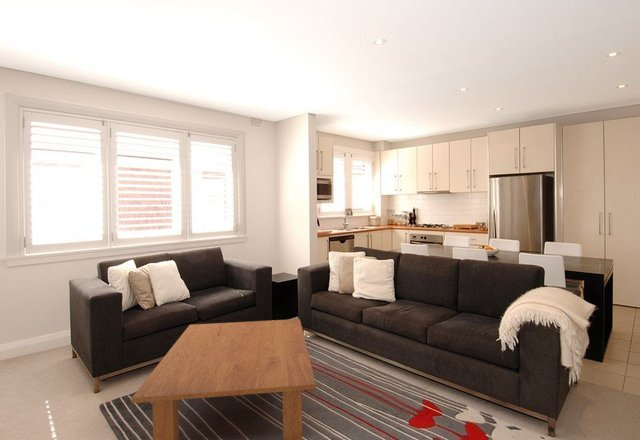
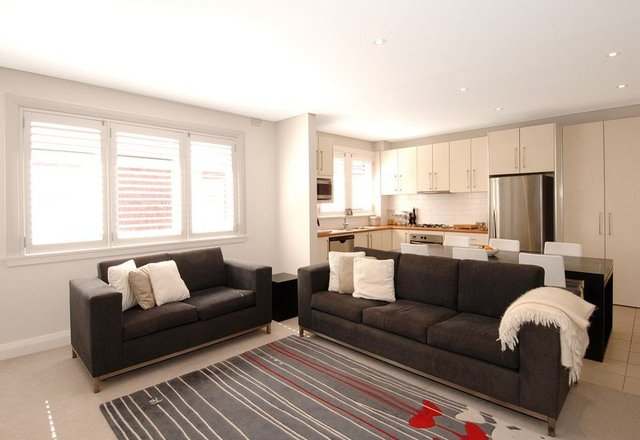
- coffee table (239, 373)
